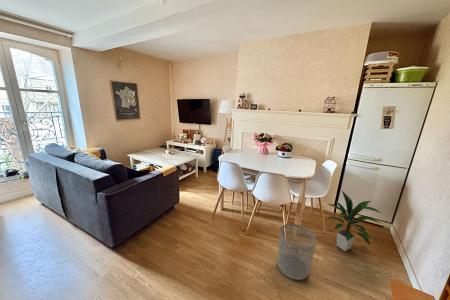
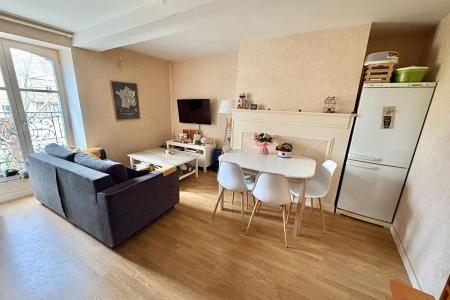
- indoor plant (351, 222)
- waste bin (295, 251)
